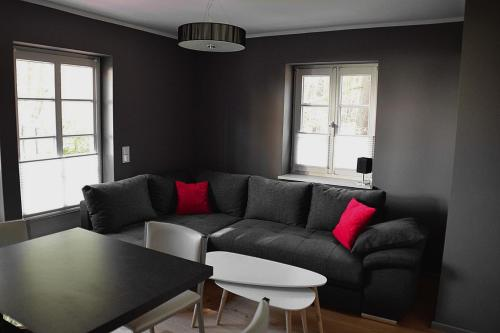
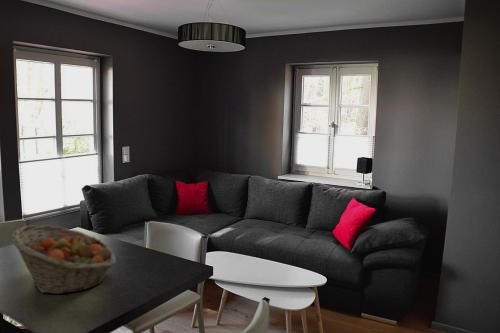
+ fruit basket (66, 254)
